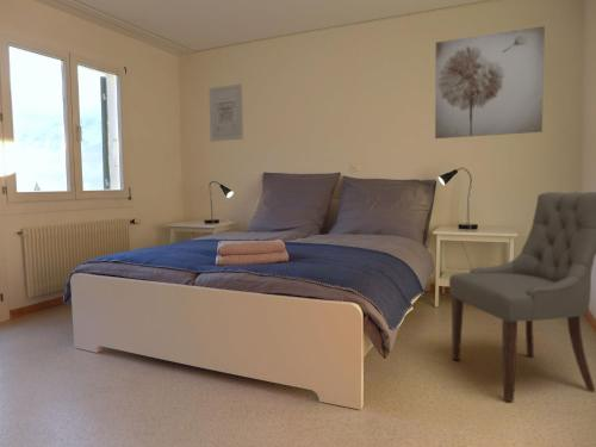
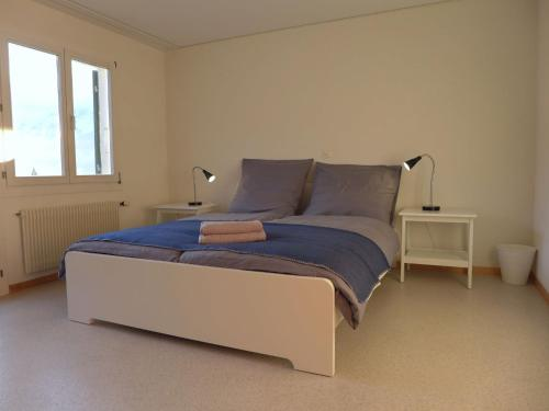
- chair (526, 284)
- wall art (486, 85)
- wall art (225, 113)
